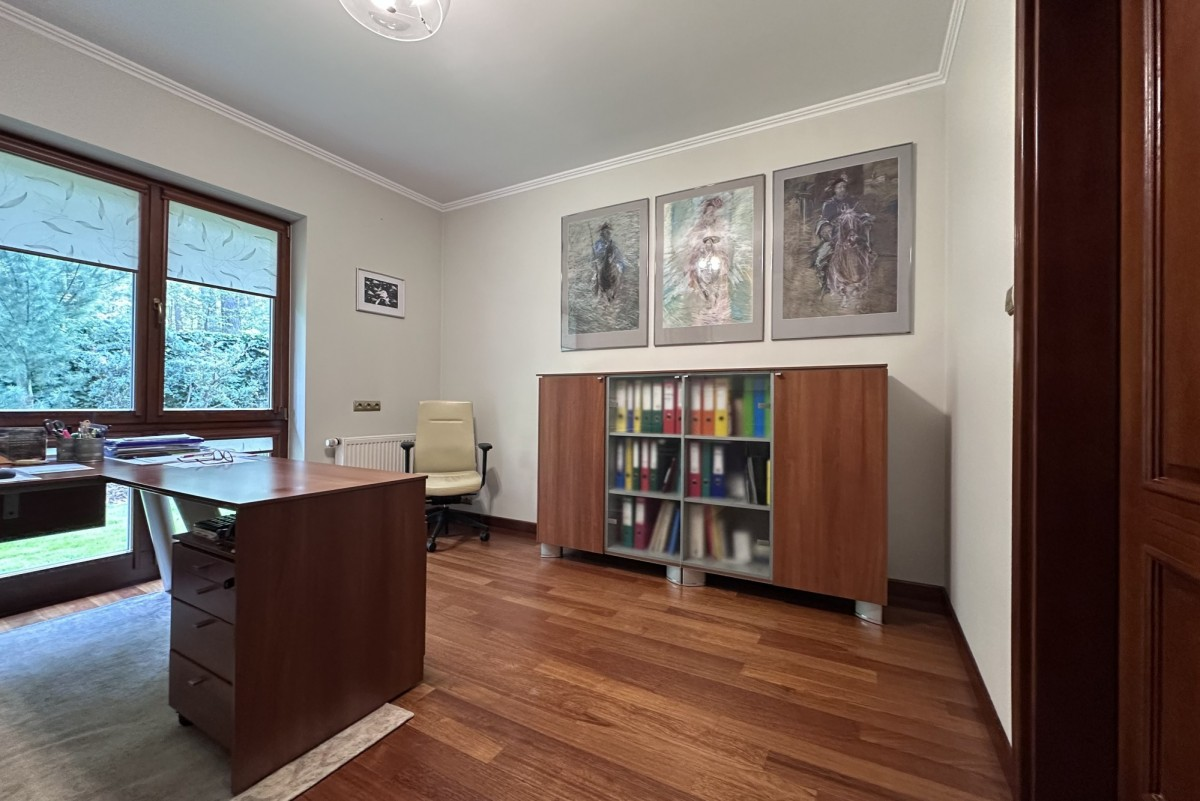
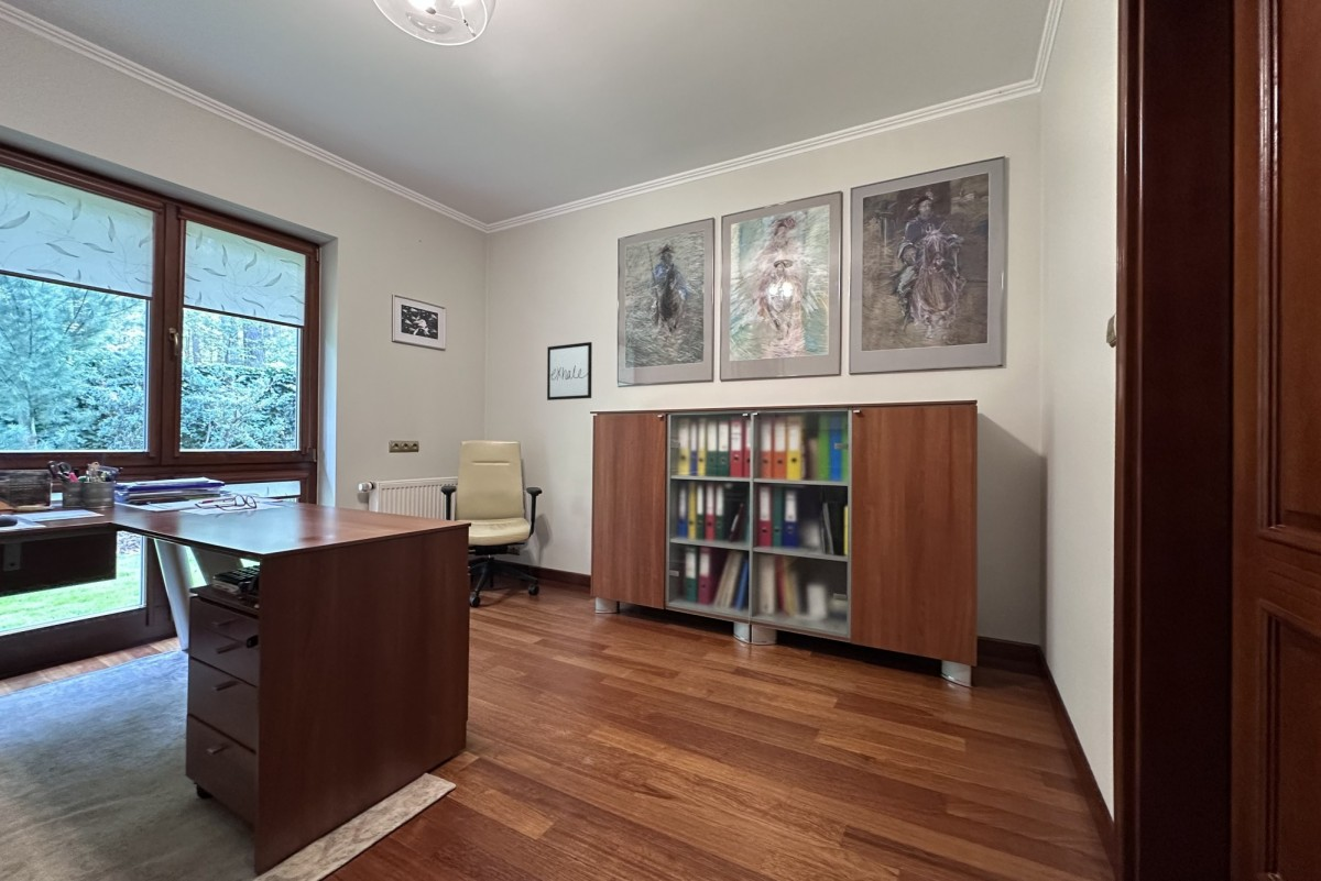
+ wall art (568, 372)
